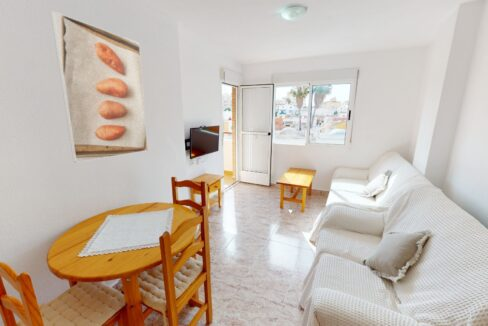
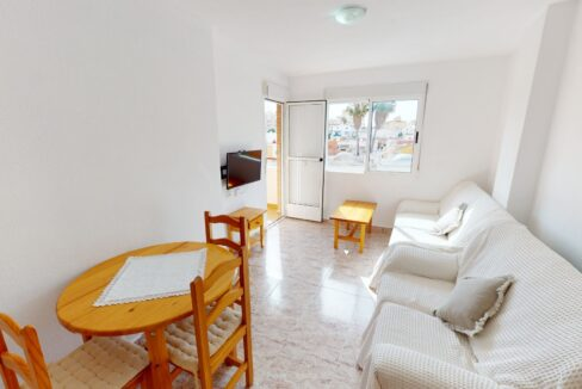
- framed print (109, 96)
